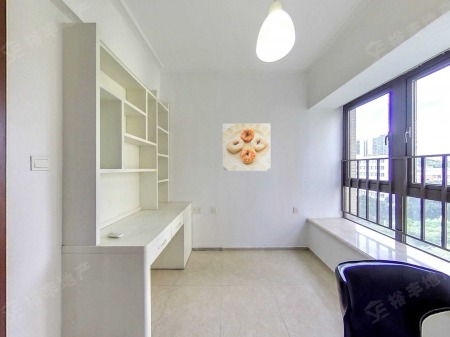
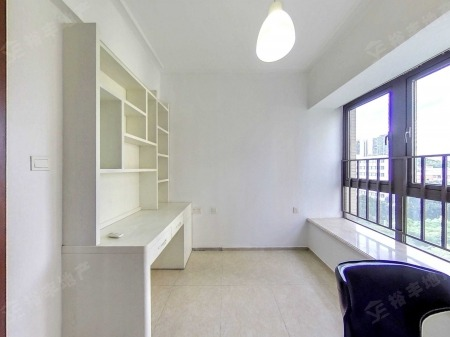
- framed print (246, 147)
